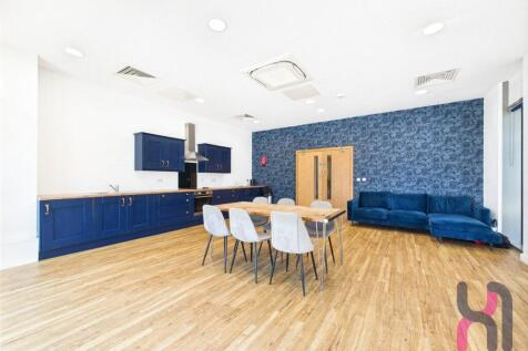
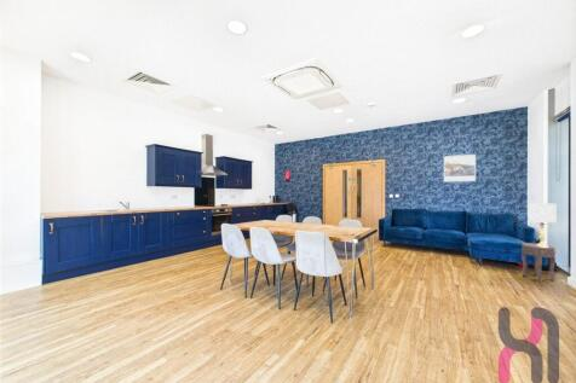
+ lamp (542, 224)
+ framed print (459, 168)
+ side table (537, 261)
